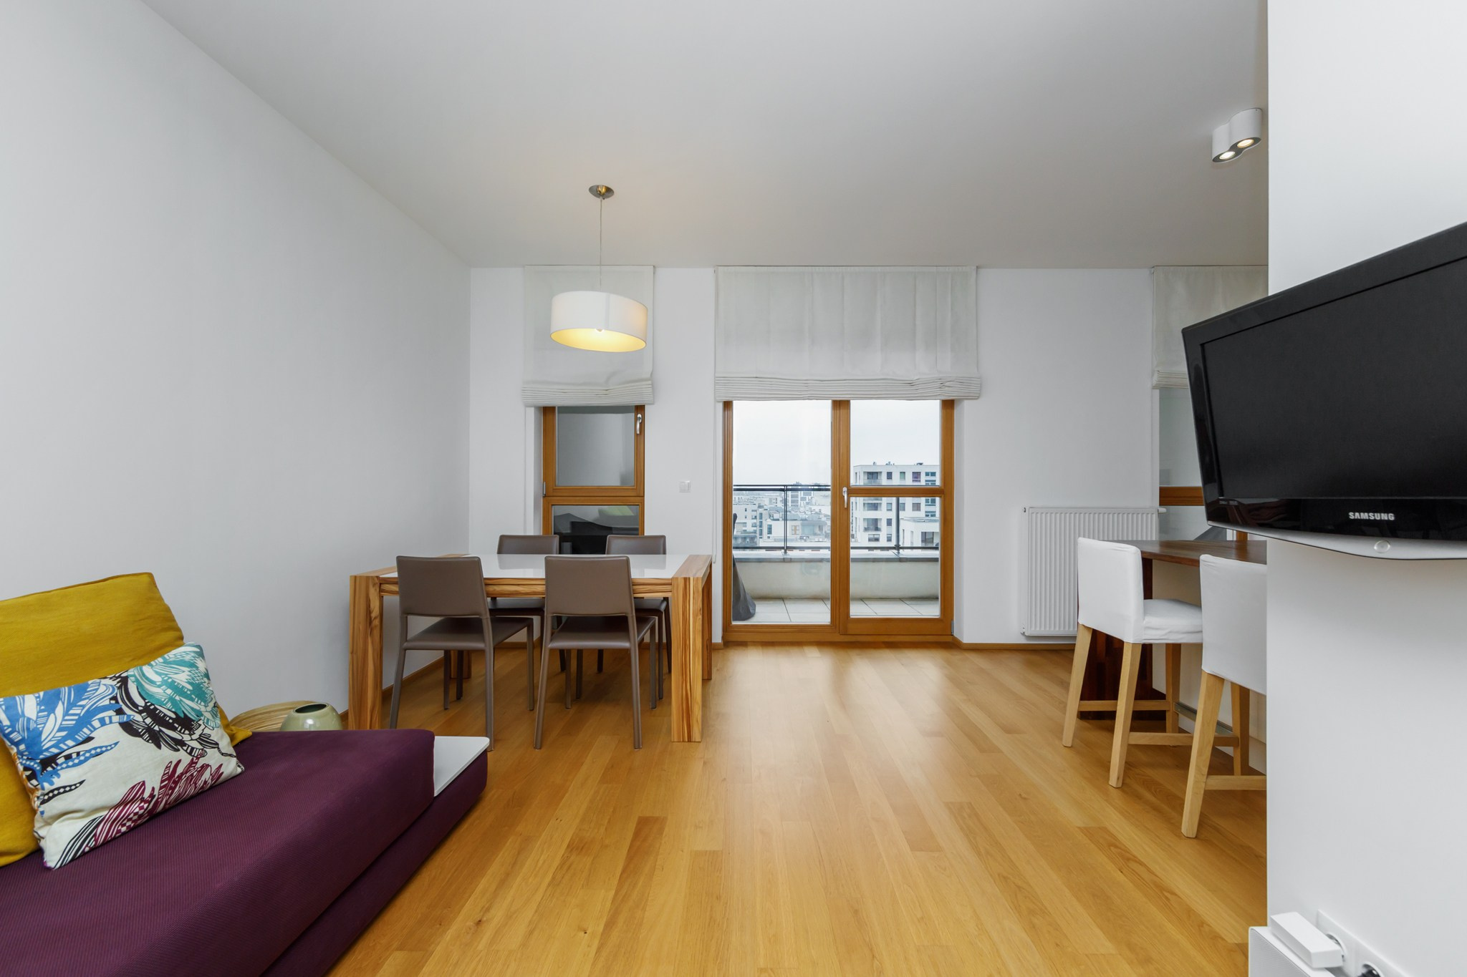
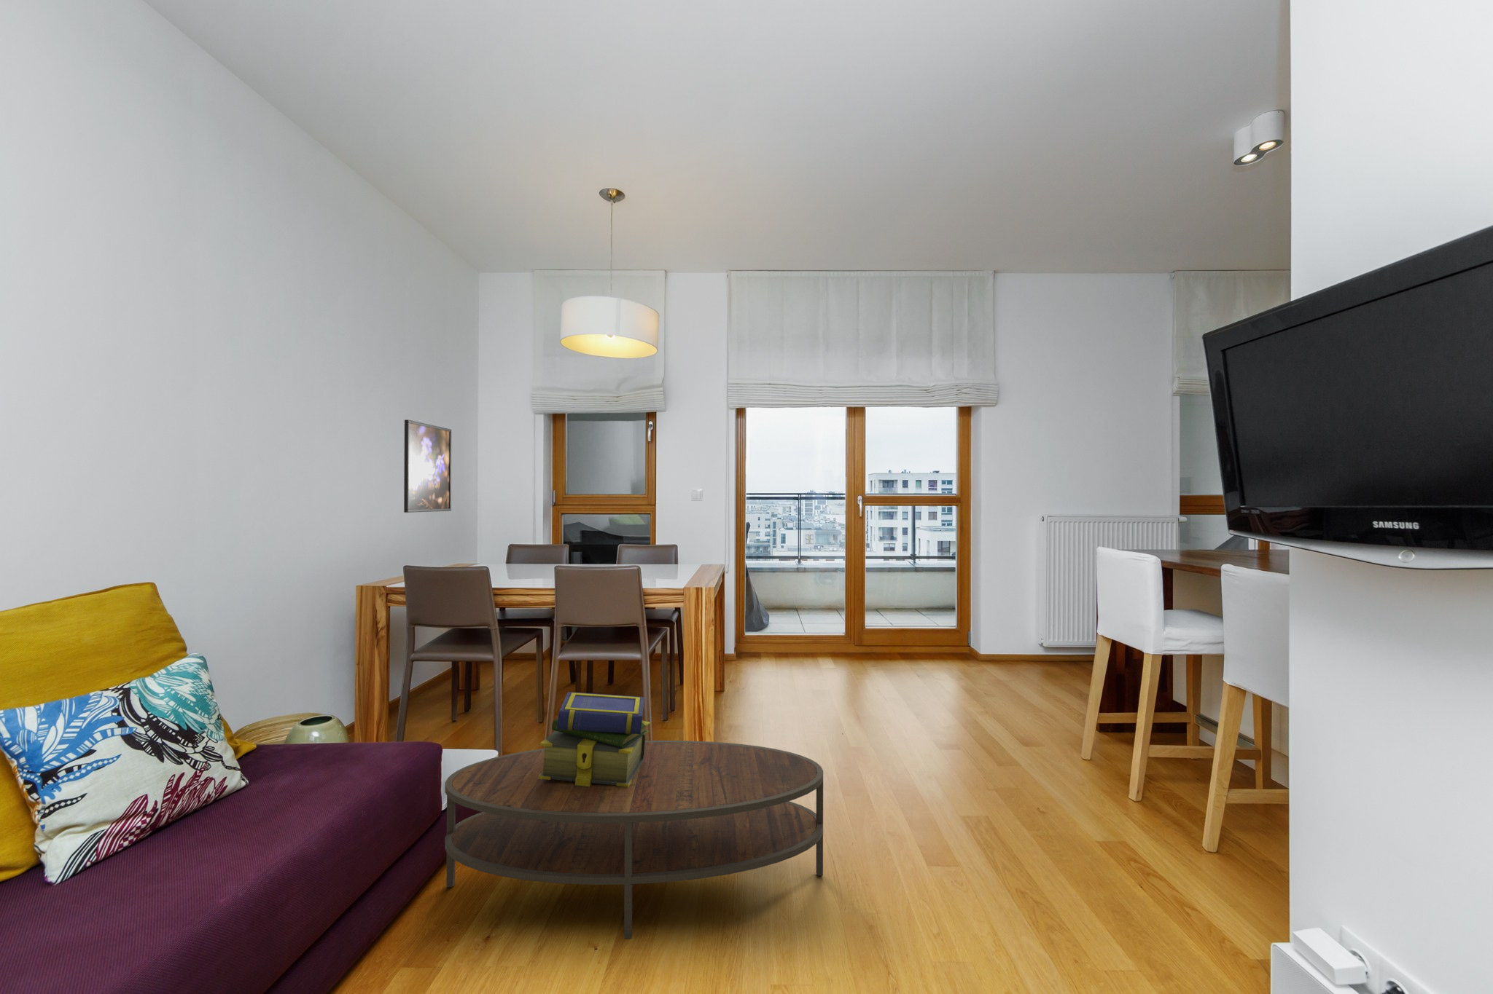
+ coffee table (638, 825)
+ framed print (428, 468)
+ stack of books (599, 733)
